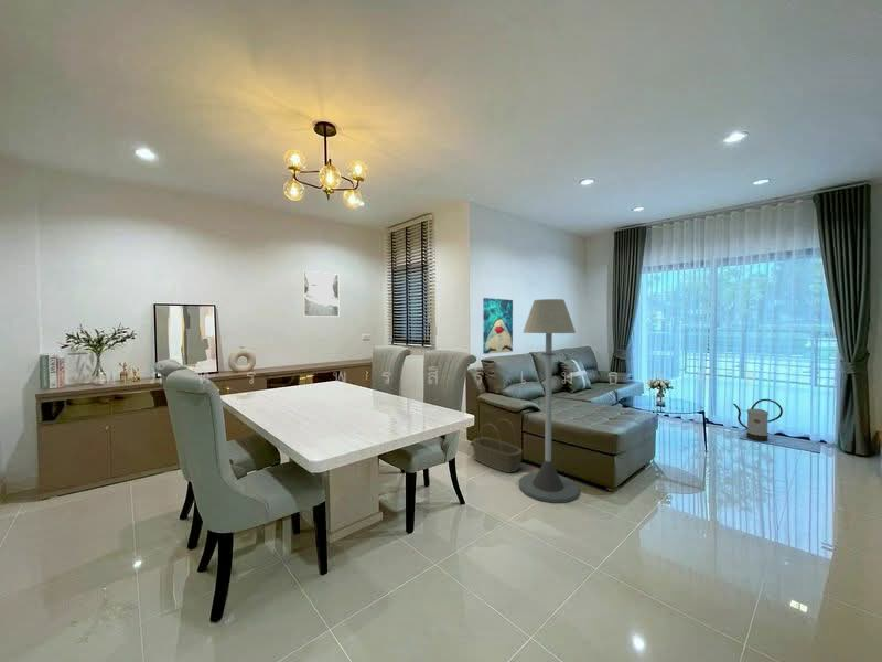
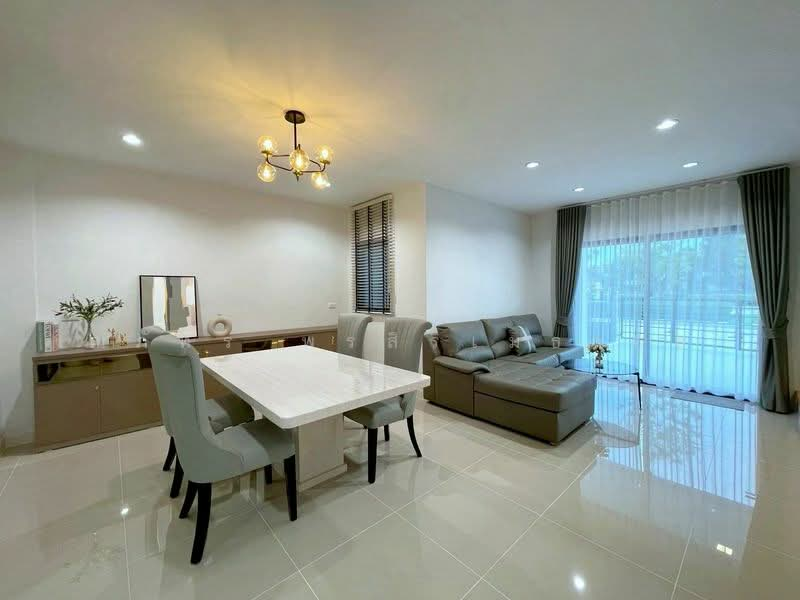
- basket (496, 442)
- wall art (498, 325)
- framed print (321, 295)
- floor lamp (548, 394)
- watering can (756, 418)
